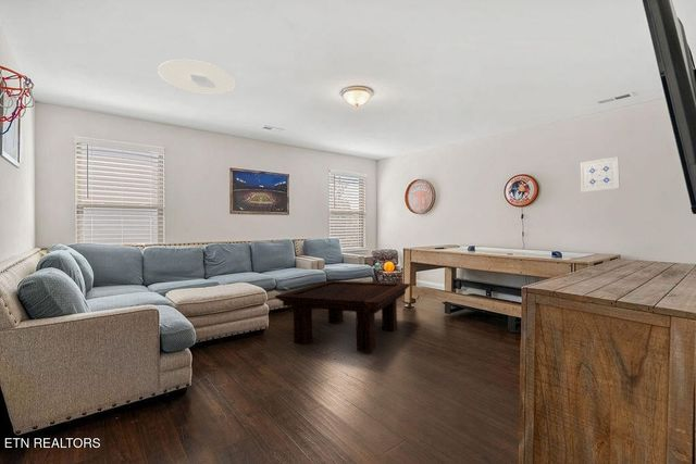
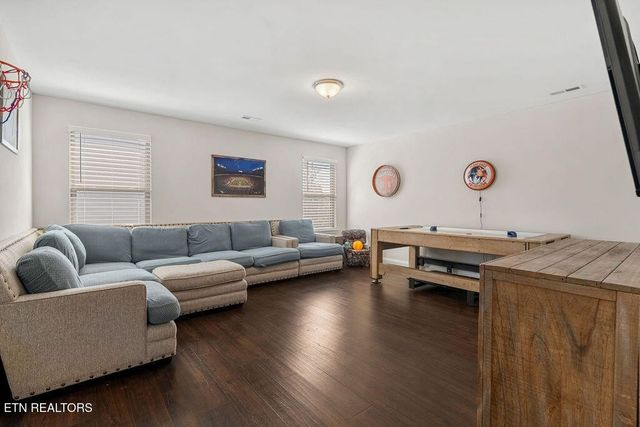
- coffee table (350, 311)
- ceiling light (198, 75)
- wall art (599, 175)
